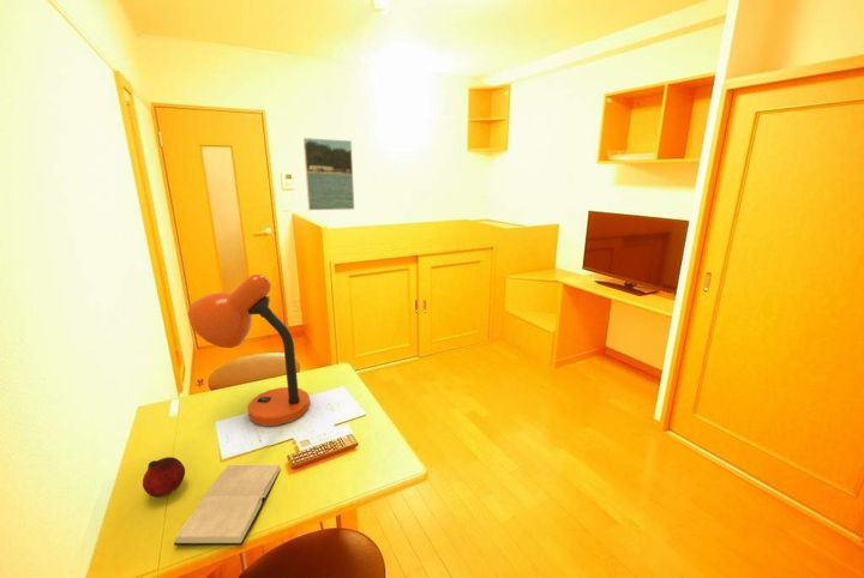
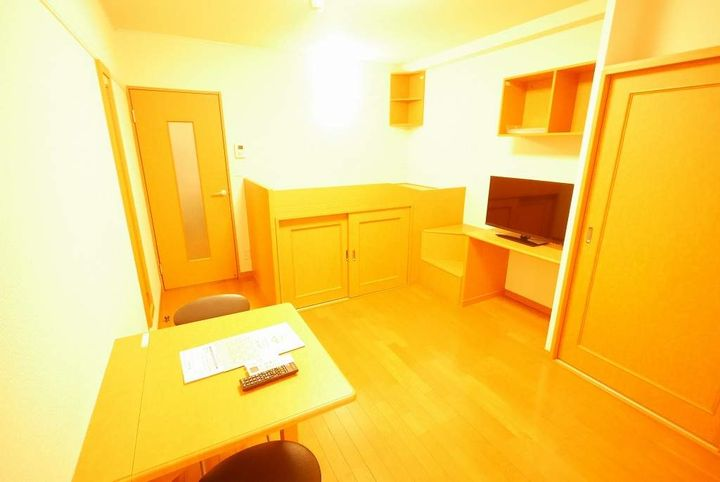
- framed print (330, 175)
- fruit (163, 475)
- hardback book (233, 498)
- desk lamp (245, 337)
